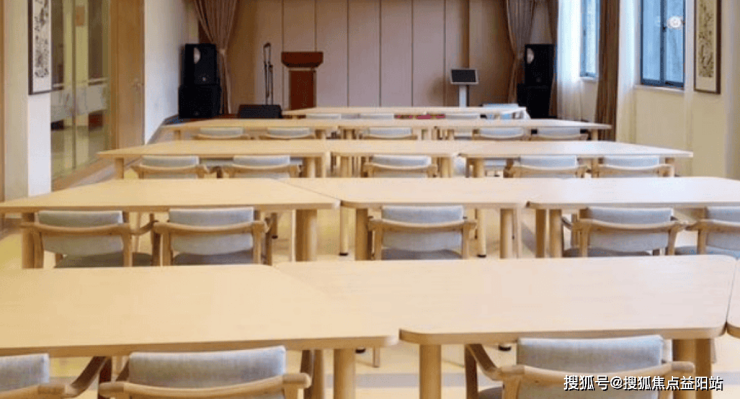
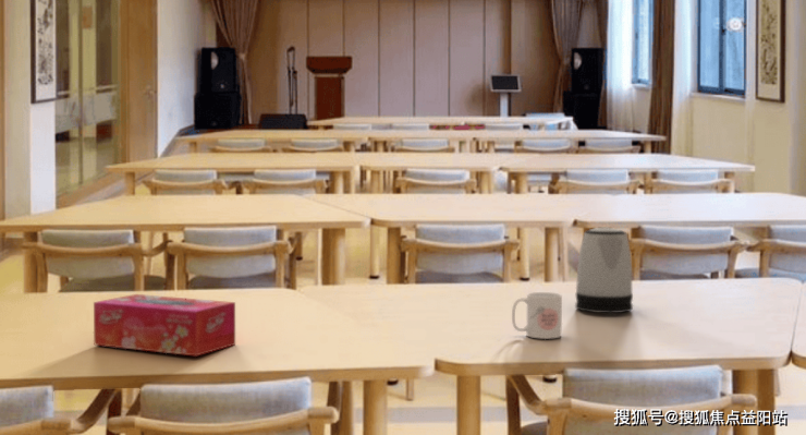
+ kettle (602, 267)
+ tissue box (164, 323)
+ mug (536, 314)
